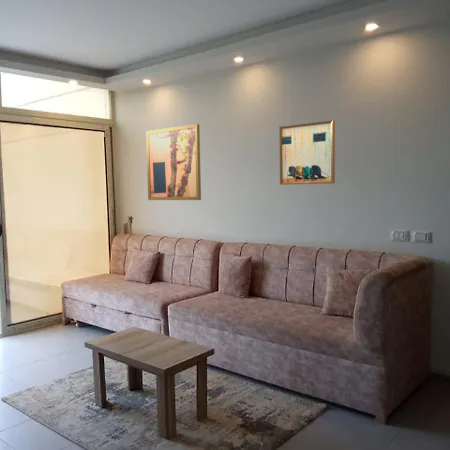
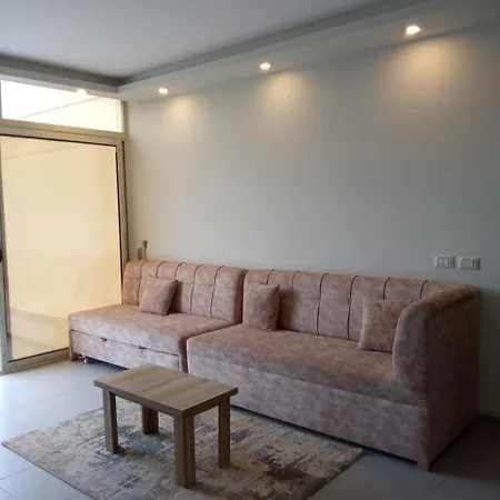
- wall art (172, 164)
- wall art (306, 154)
